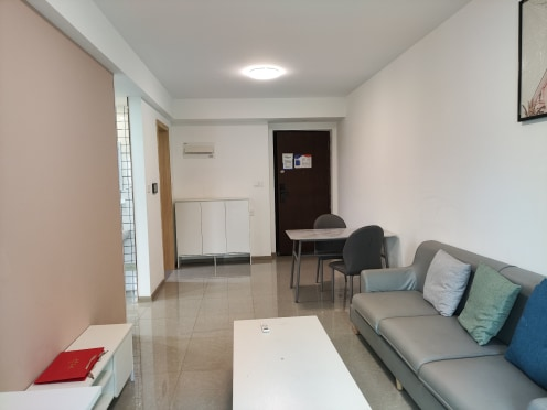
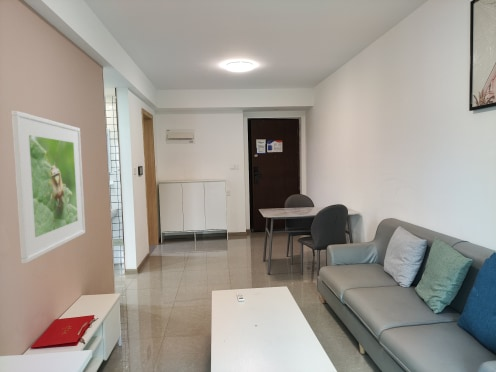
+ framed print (55, 184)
